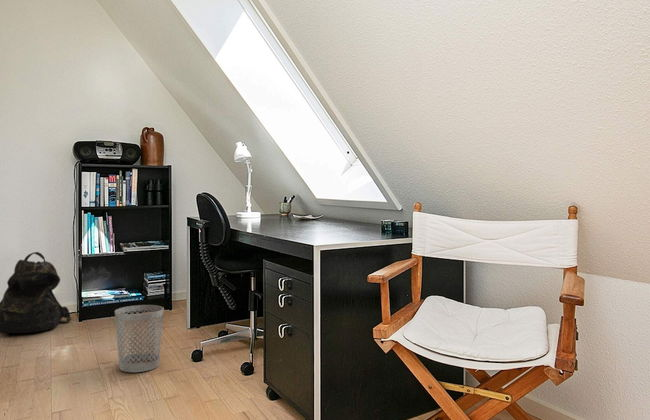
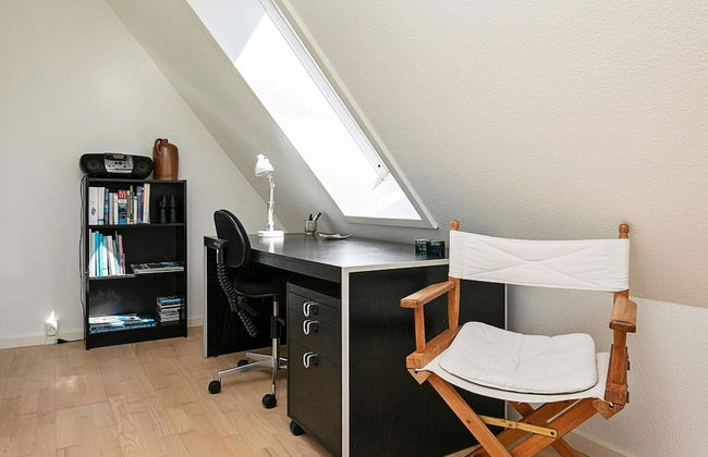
- wastebasket (139, 337)
- backpack (31, 288)
